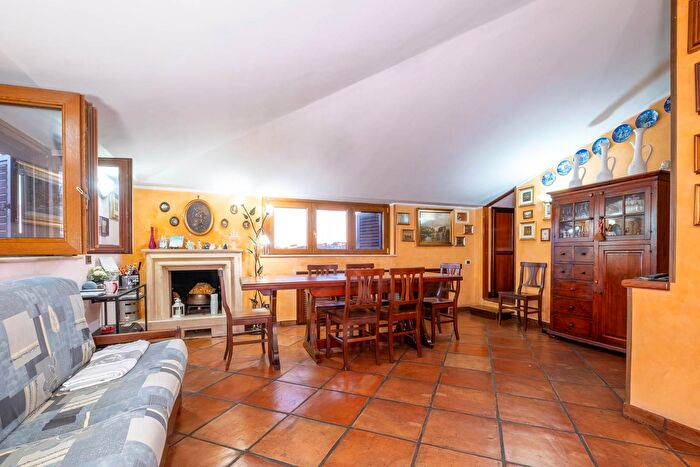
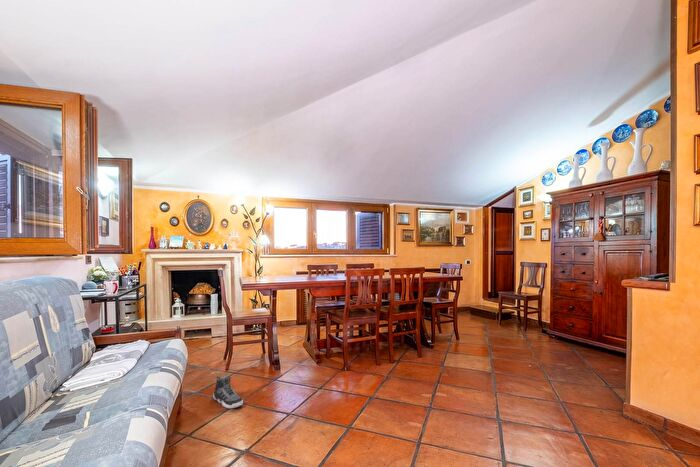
+ sneaker (227, 390)
